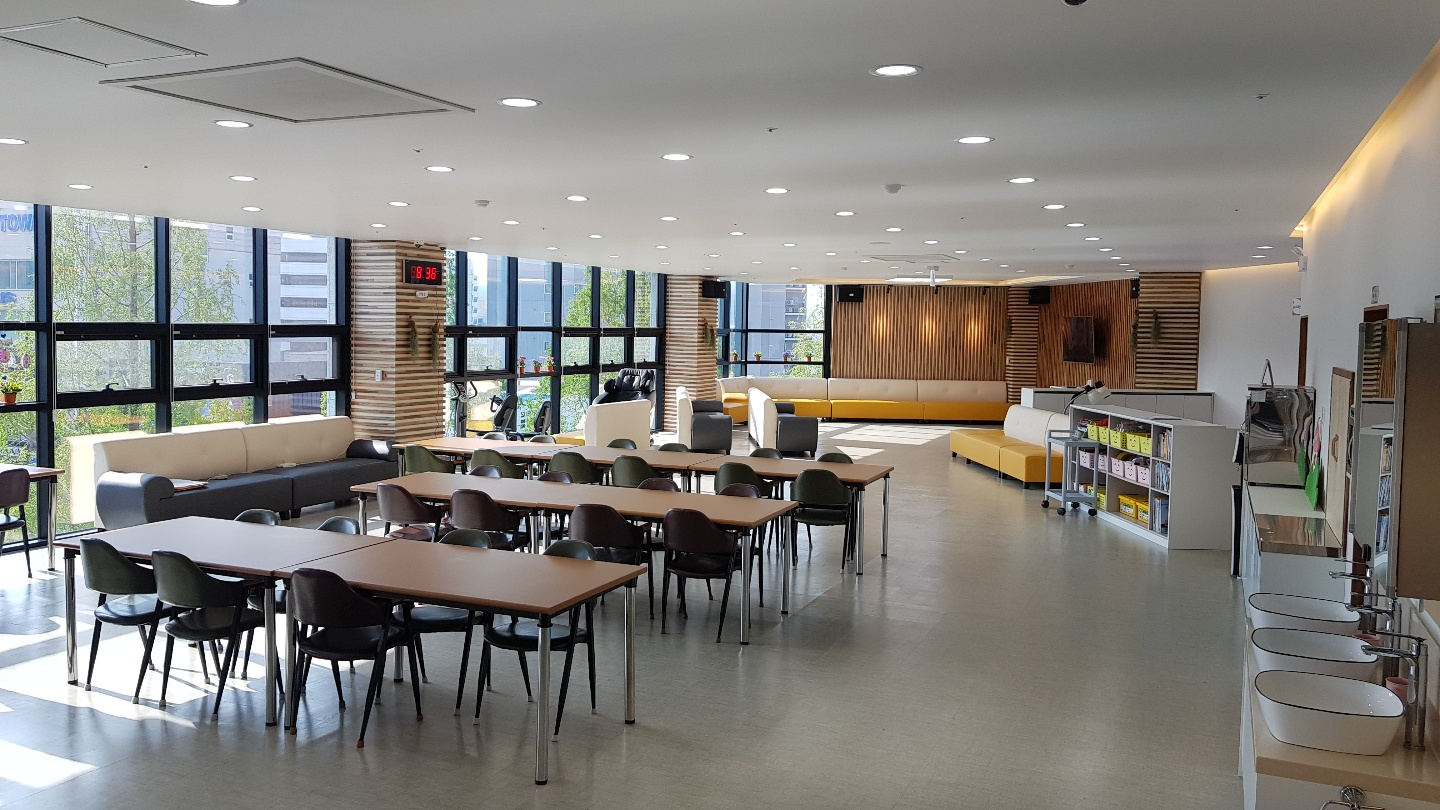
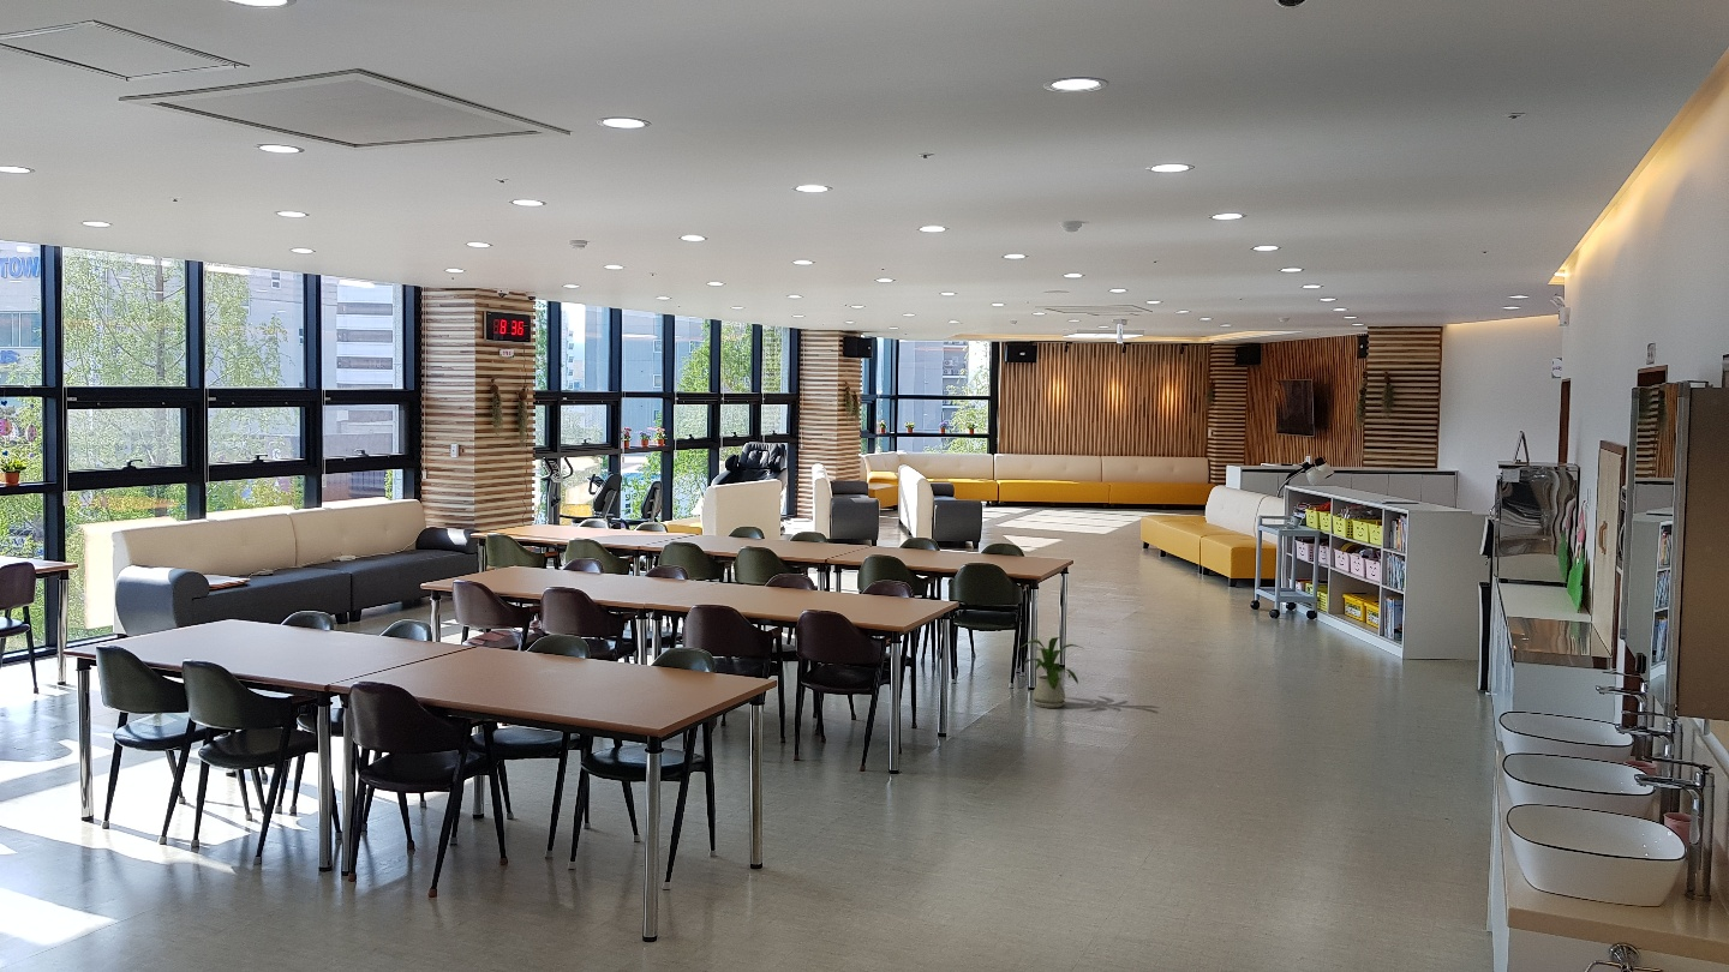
+ house plant (1052, 667)
